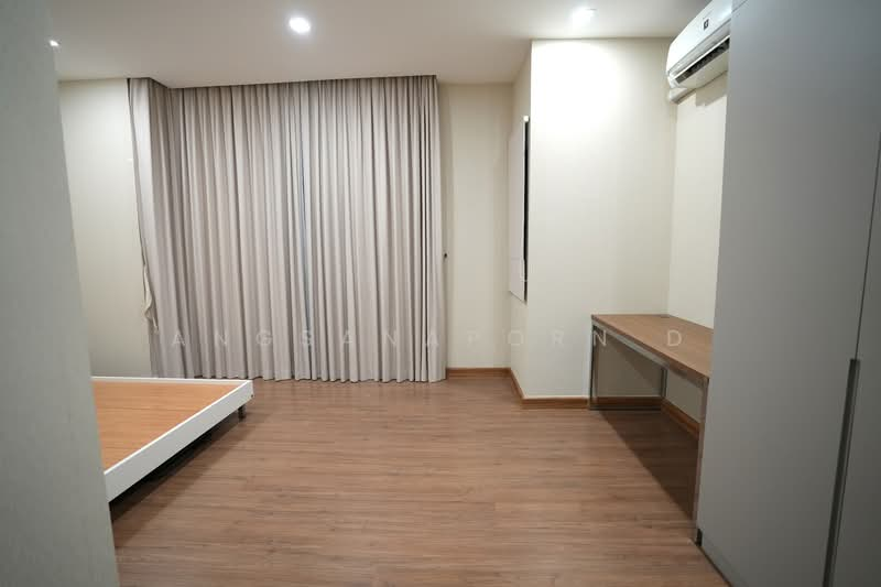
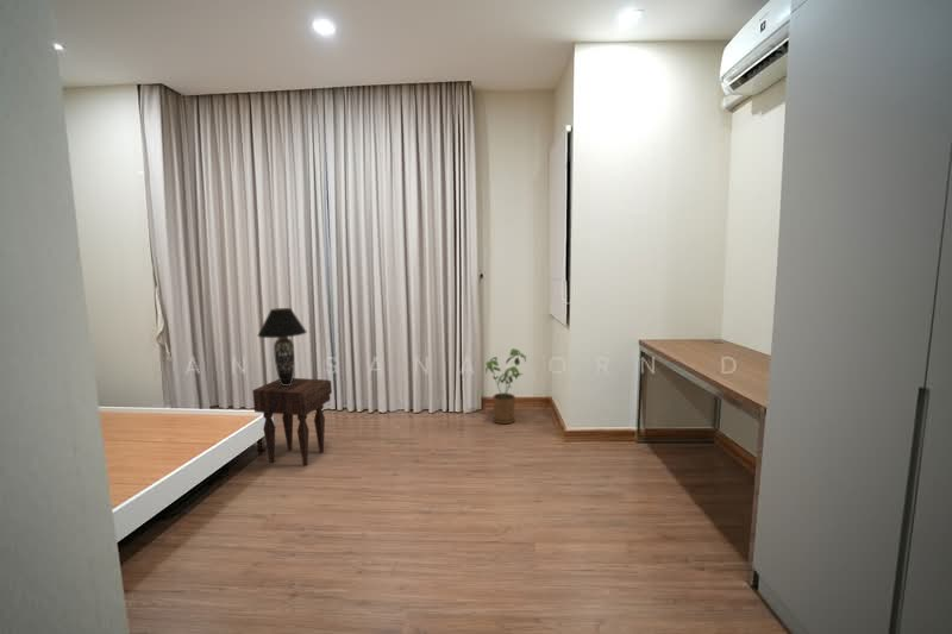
+ house plant (506, 385)
+ table lamp (283, 346)
+ nightstand (300, 418)
